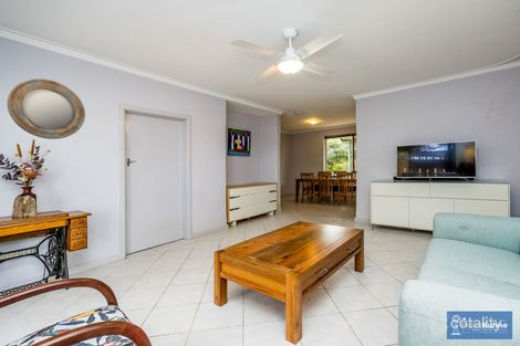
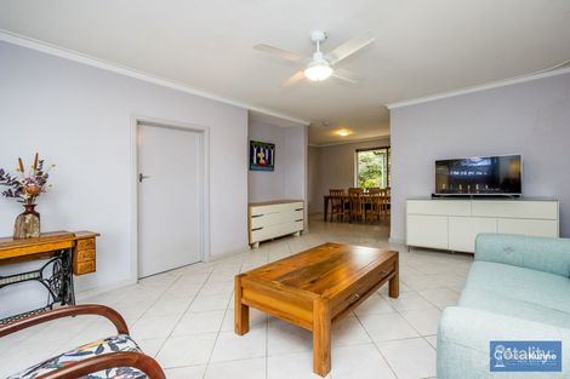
- home mirror (49, 109)
